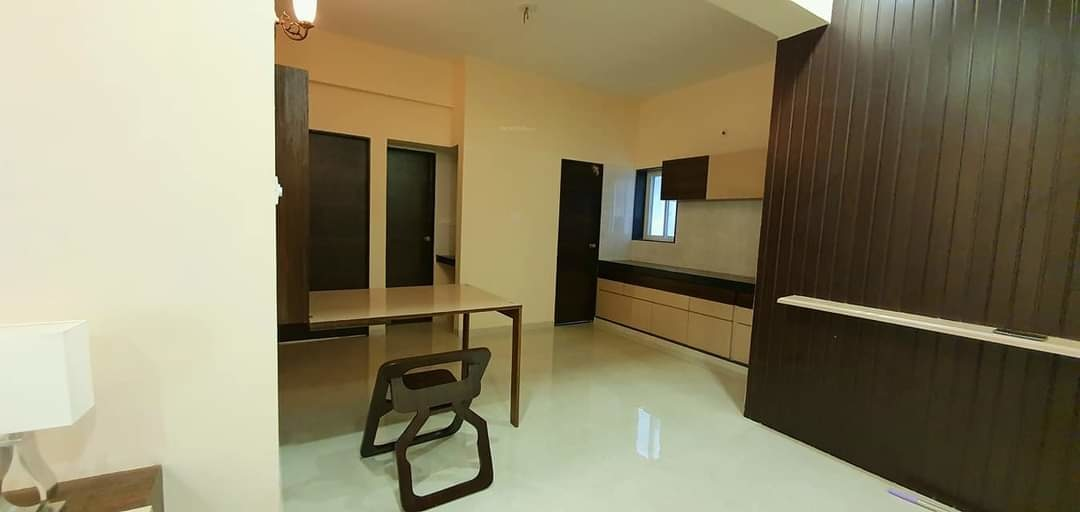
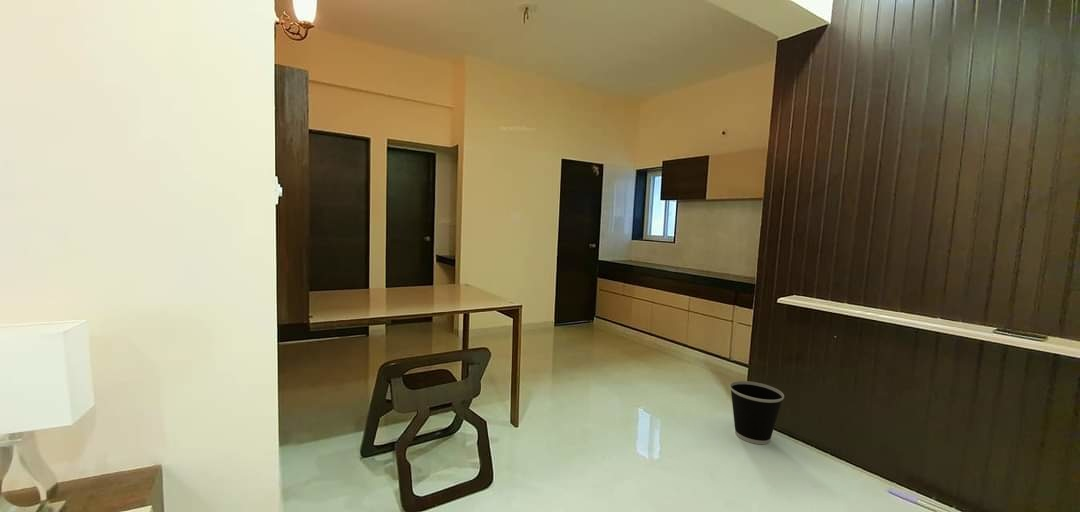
+ wastebasket (754, 413)
